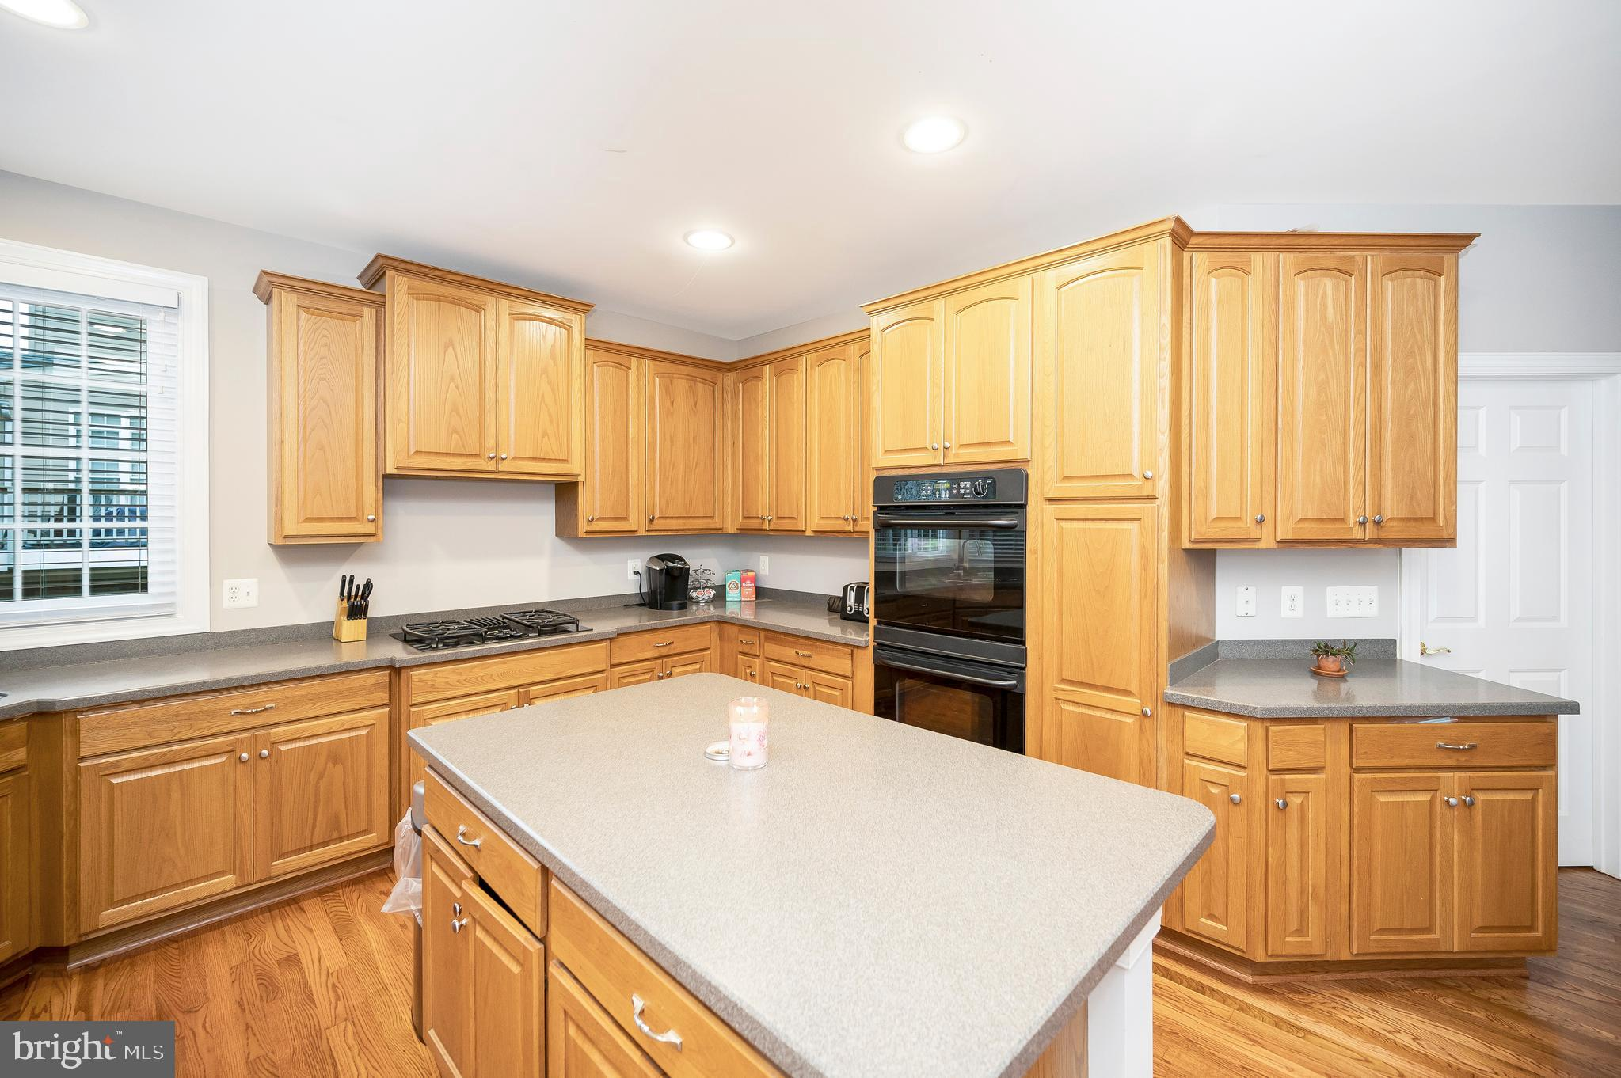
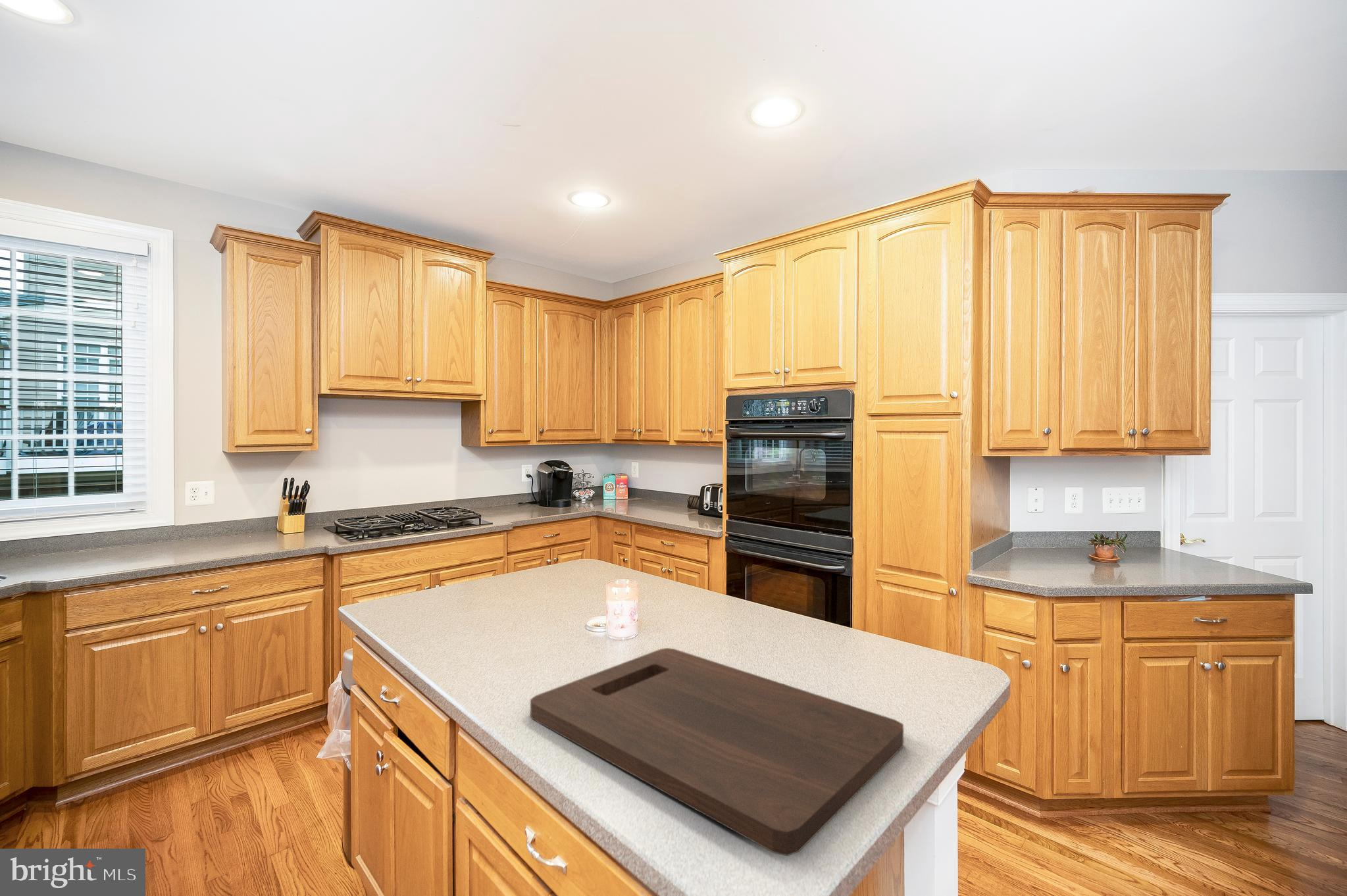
+ cutting board (708, 719)
